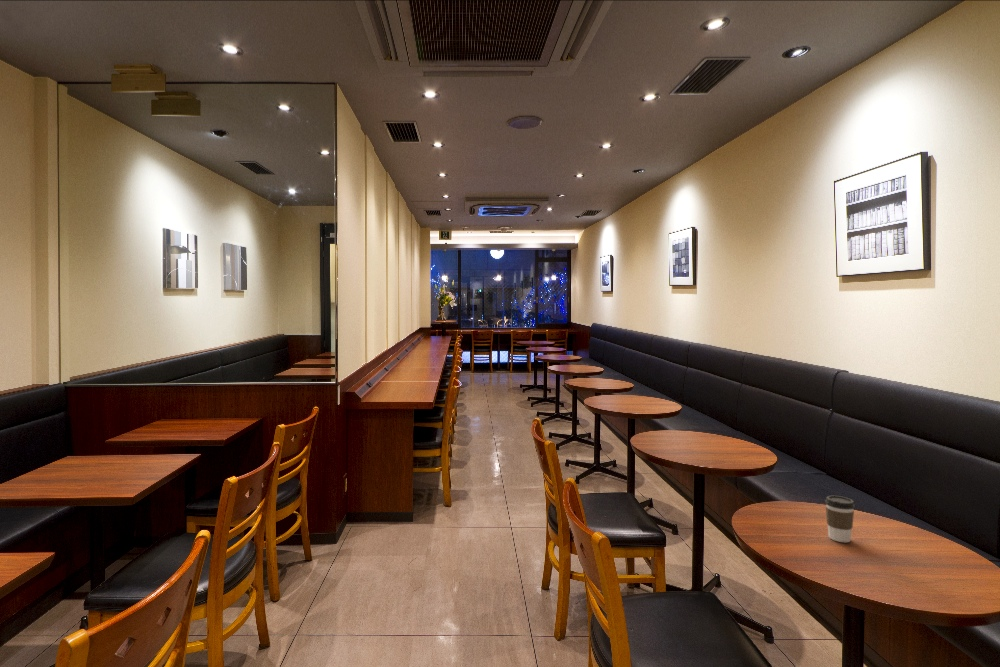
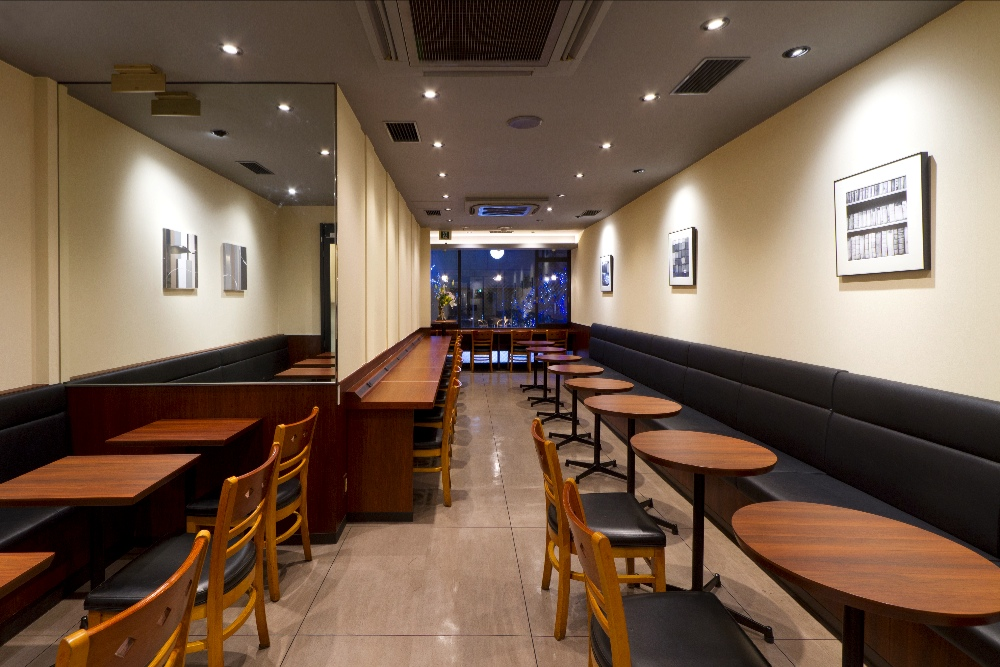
- coffee cup (839, 518)
